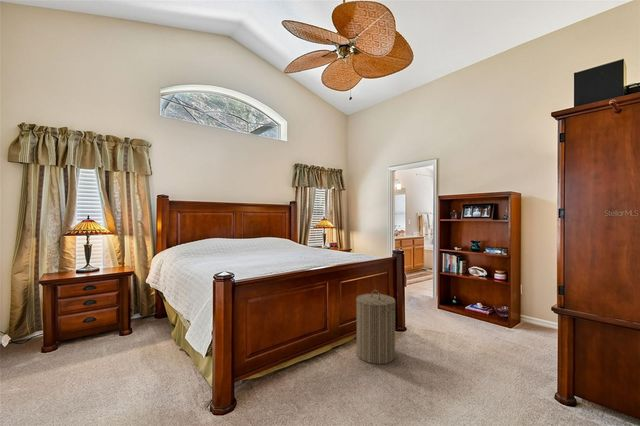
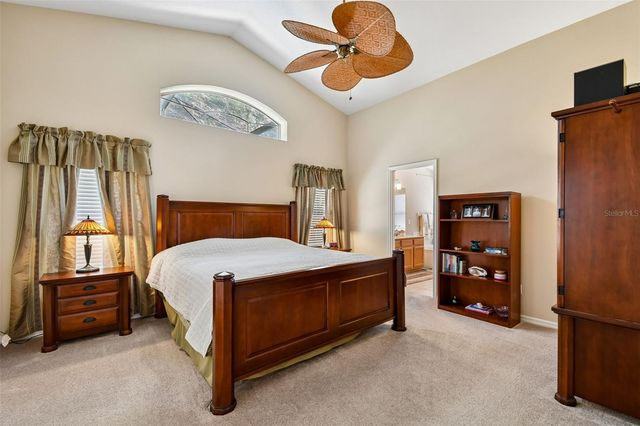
- laundry hamper (375, 322)
